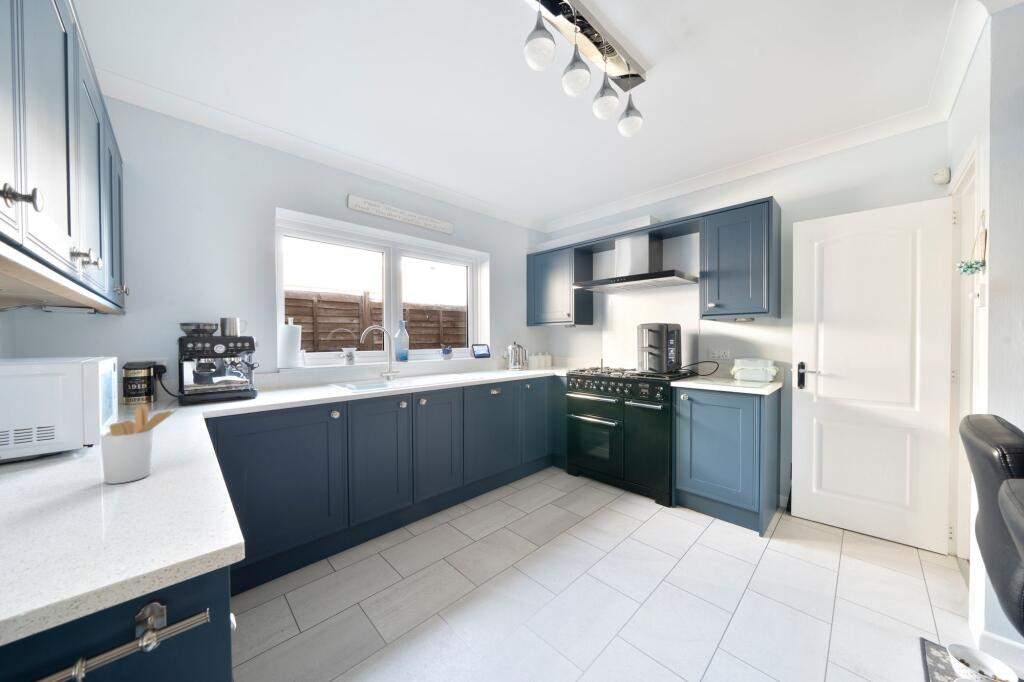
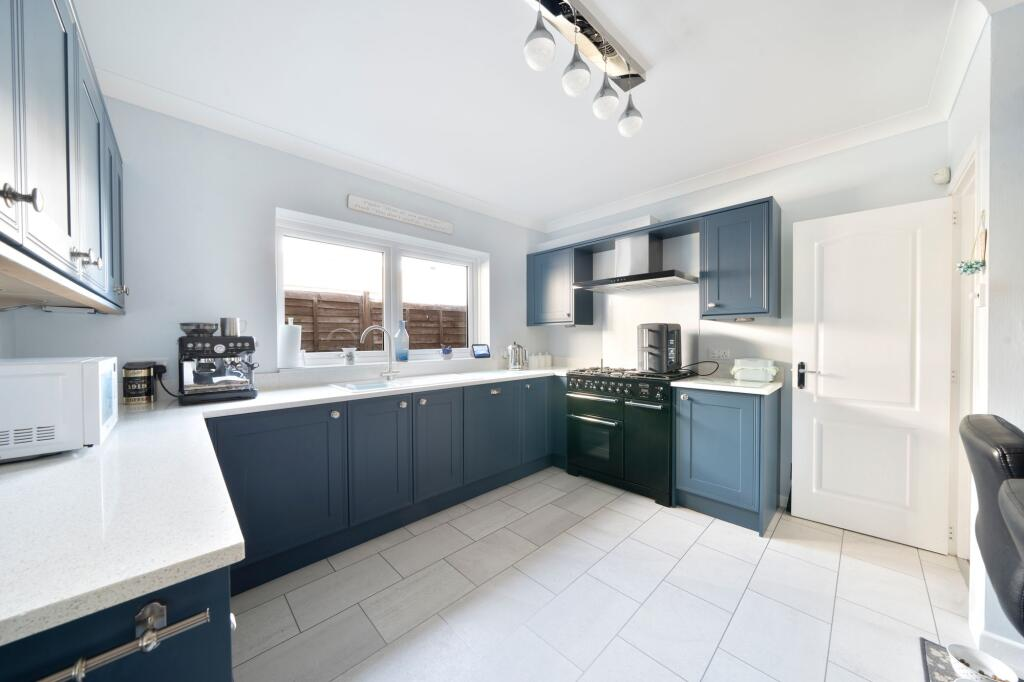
- utensil holder (140, 442)
